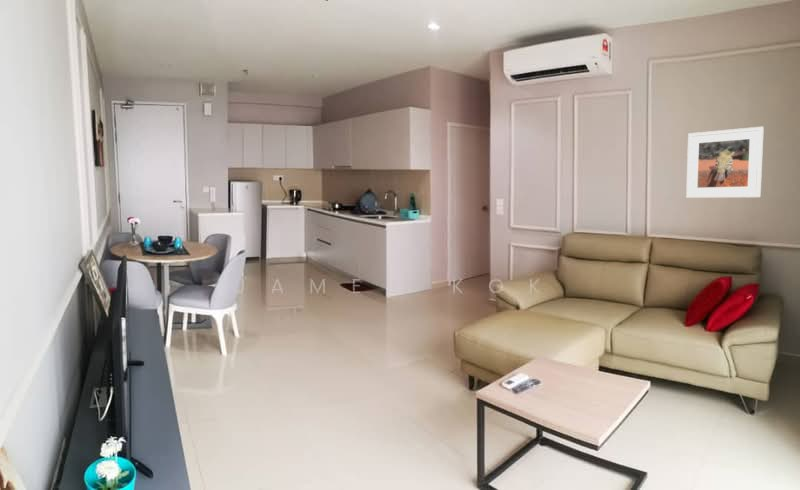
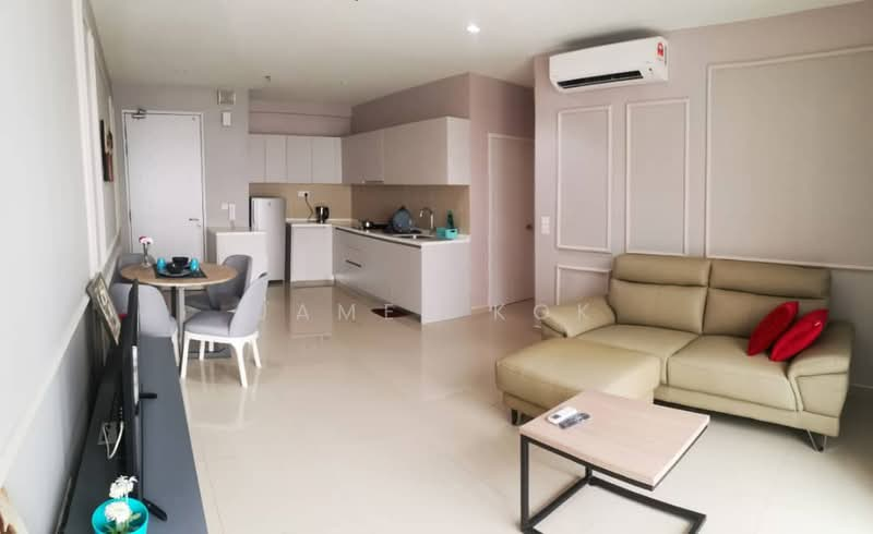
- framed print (722, 164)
